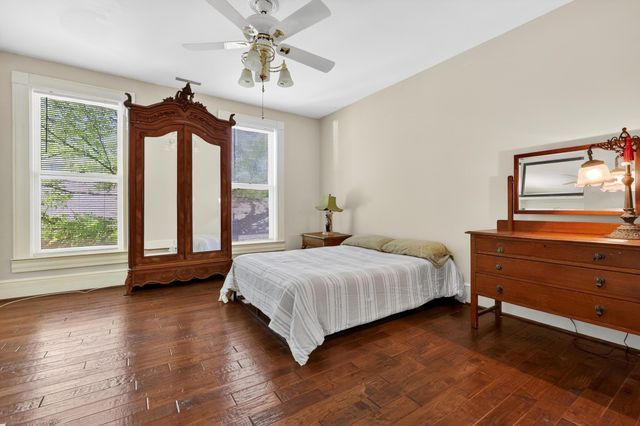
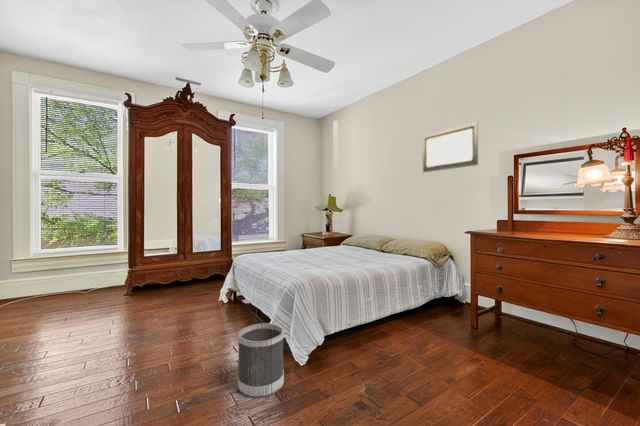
+ wall art (448, 149)
+ wastebasket (261, 357)
